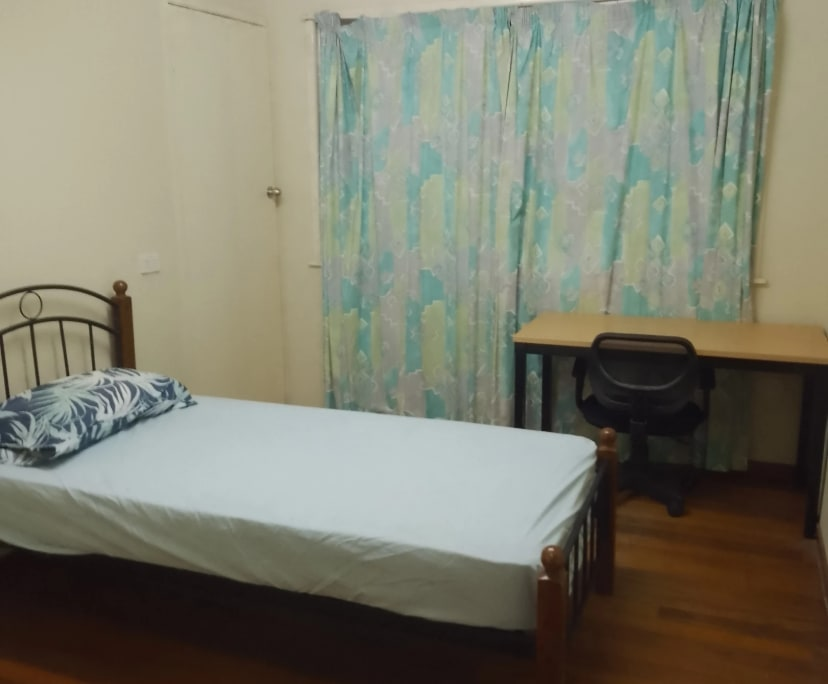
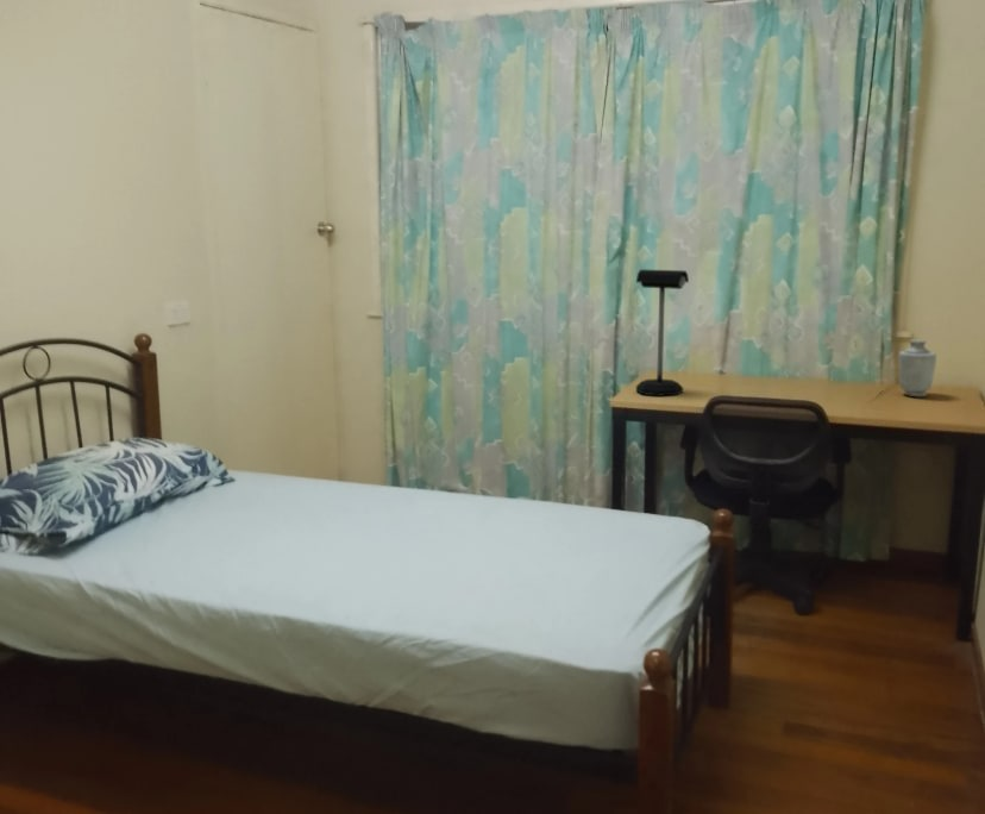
+ mailbox (660, 331)
+ vase (916, 368)
